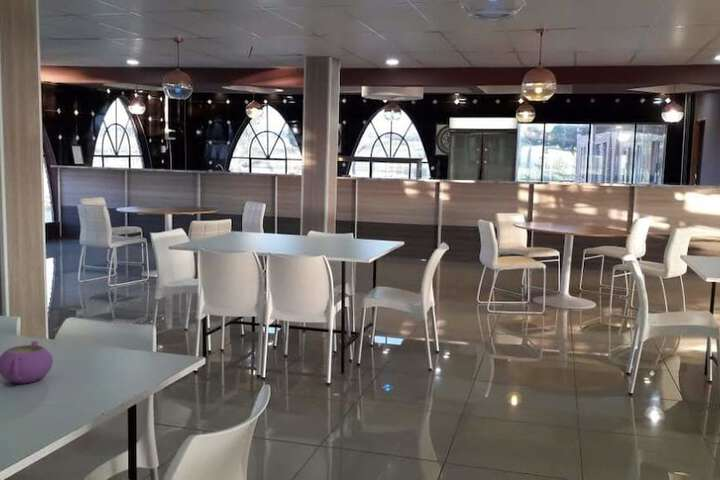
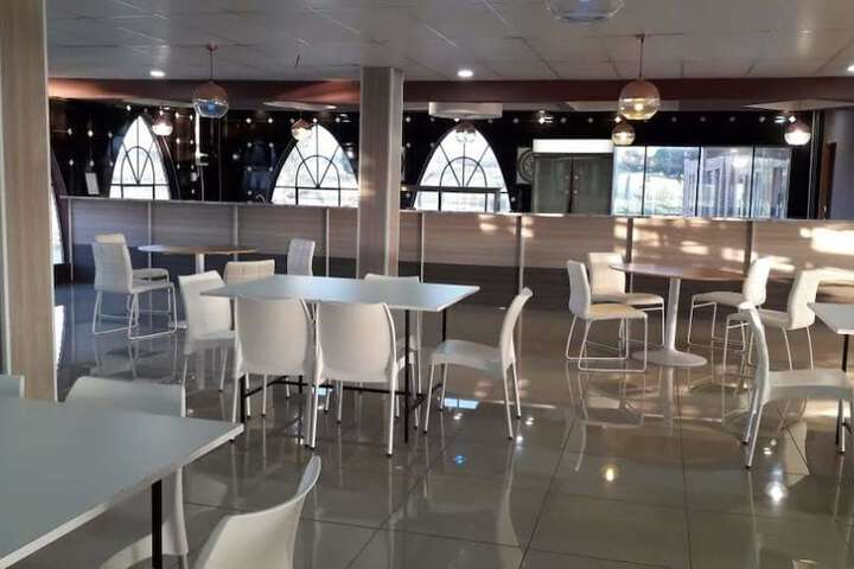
- teapot (26, 363)
